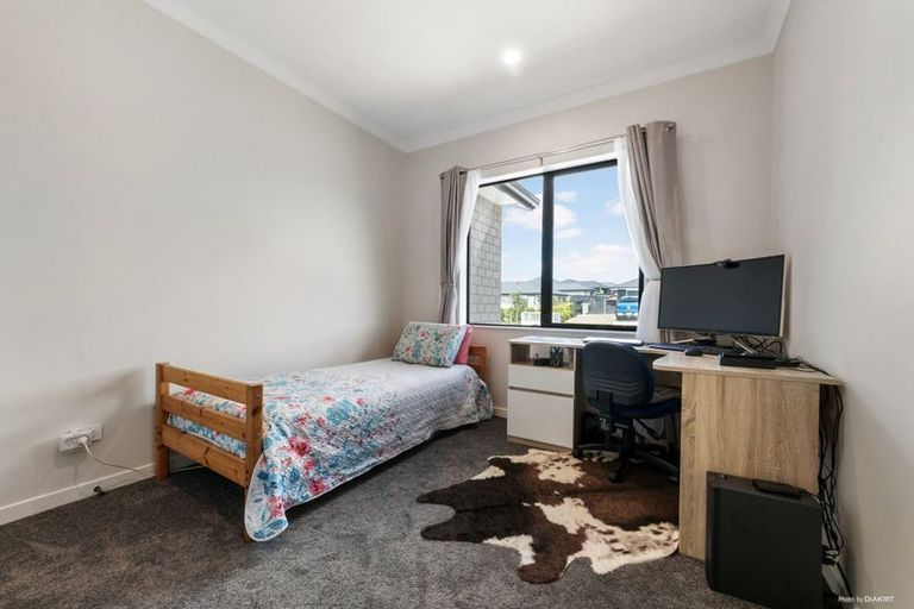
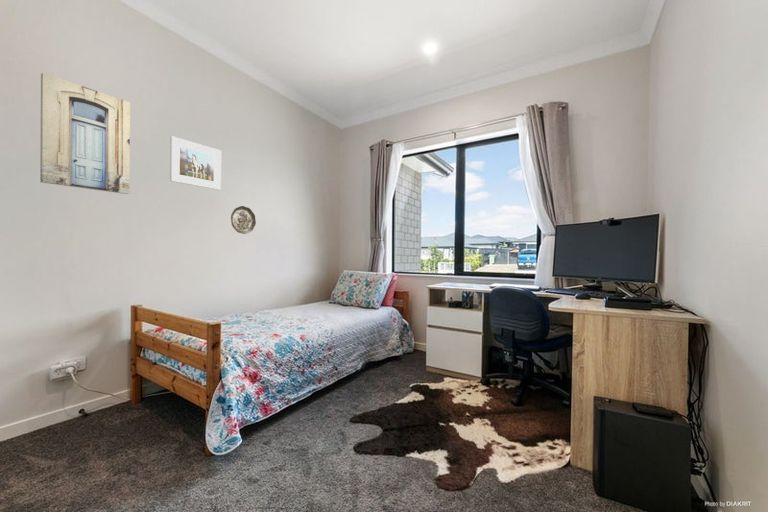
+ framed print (197, 164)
+ decorative plate (243, 220)
+ wall art (88, 139)
